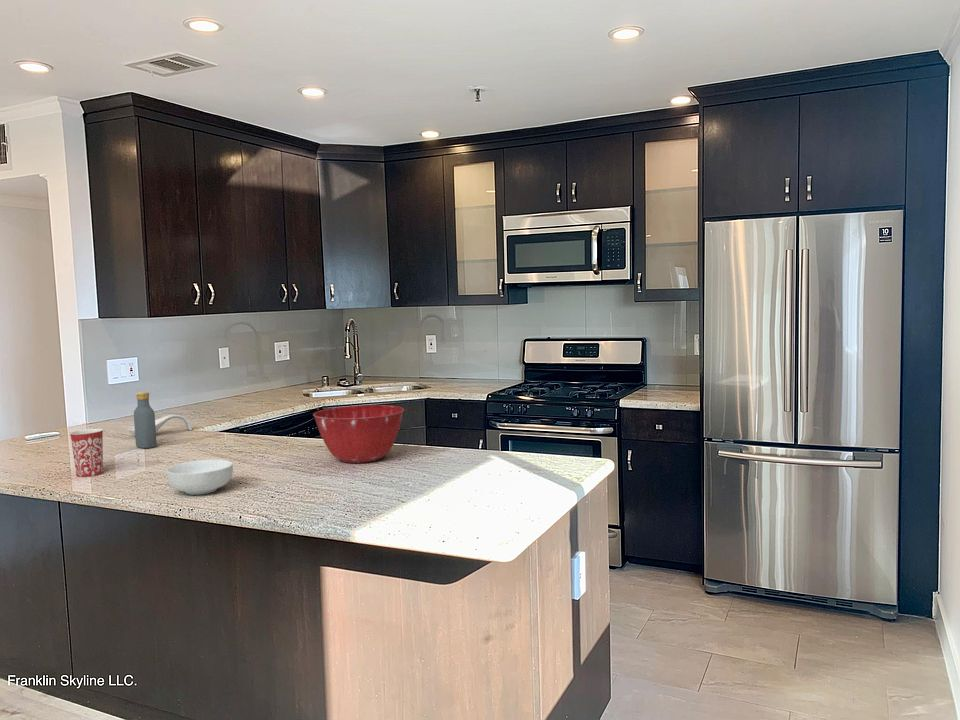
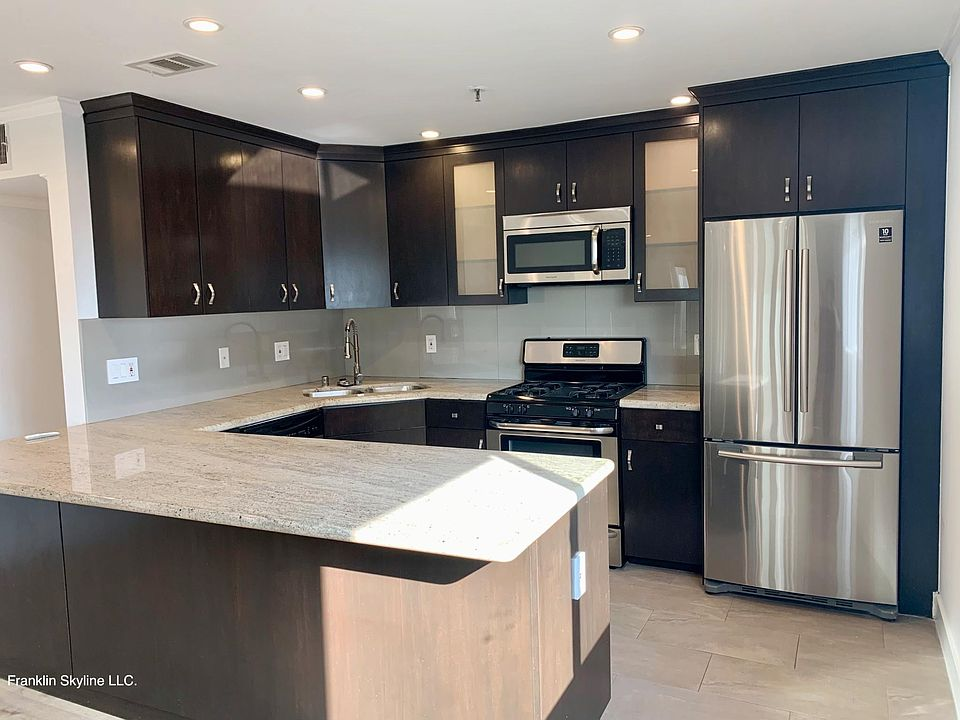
- mug (86, 452)
- vodka (144, 419)
- spoon rest (159, 424)
- cereal bowl (200, 478)
- mixing bowl (360, 434)
